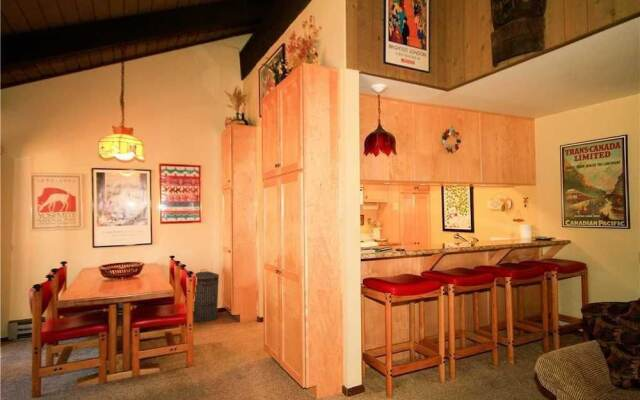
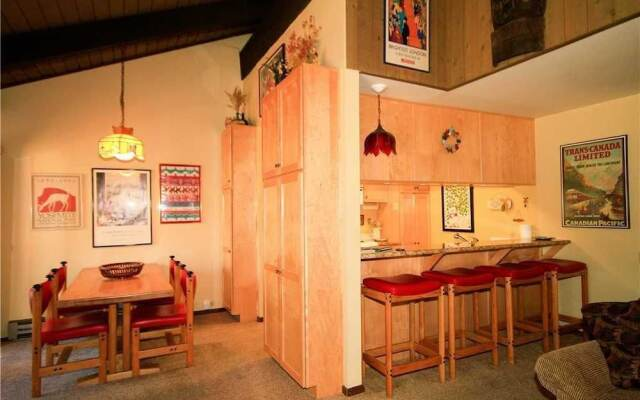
- trash can (204, 294)
